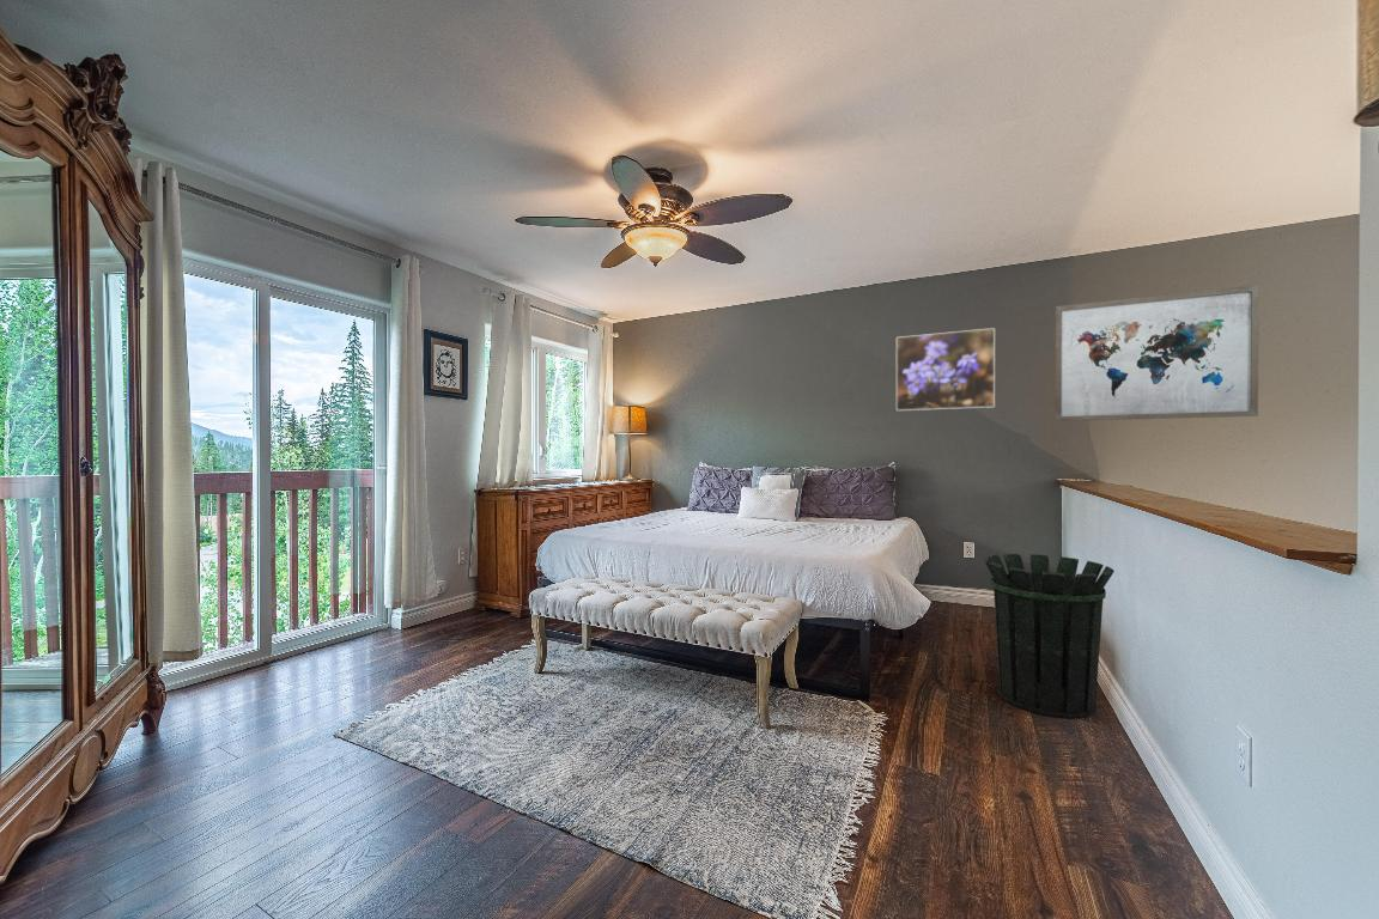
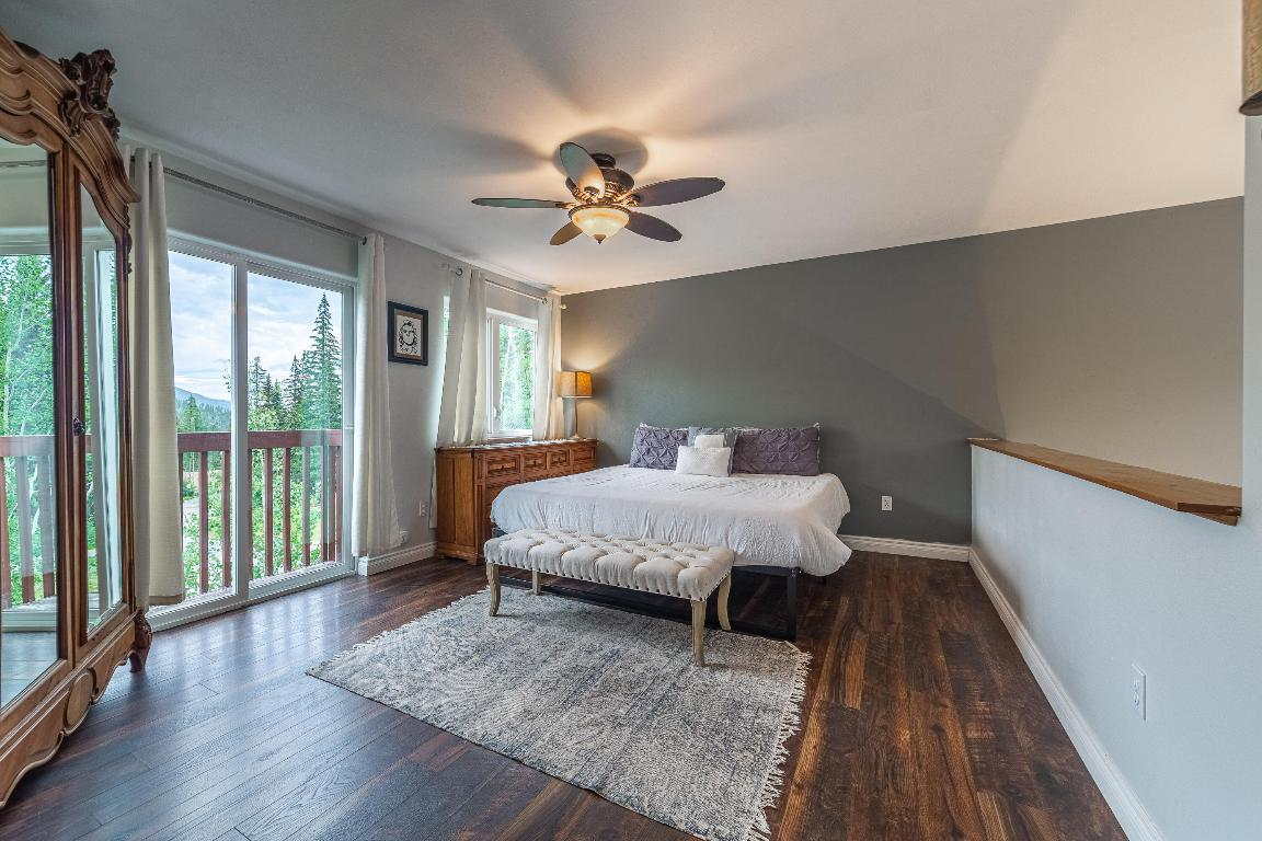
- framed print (943, 371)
- wall art (1149, 358)
- waste bin (1045, 631)
